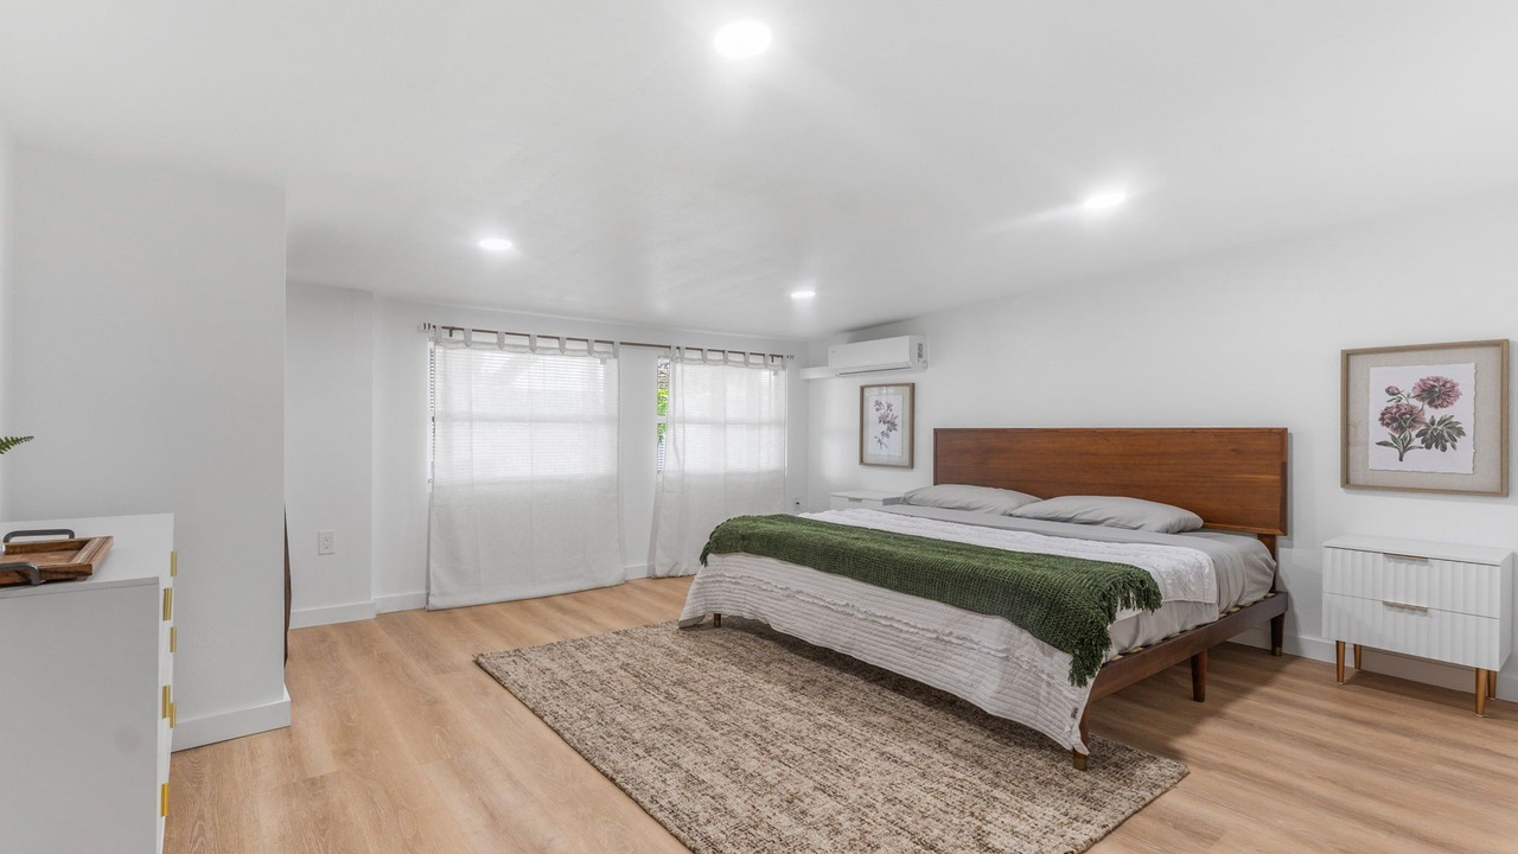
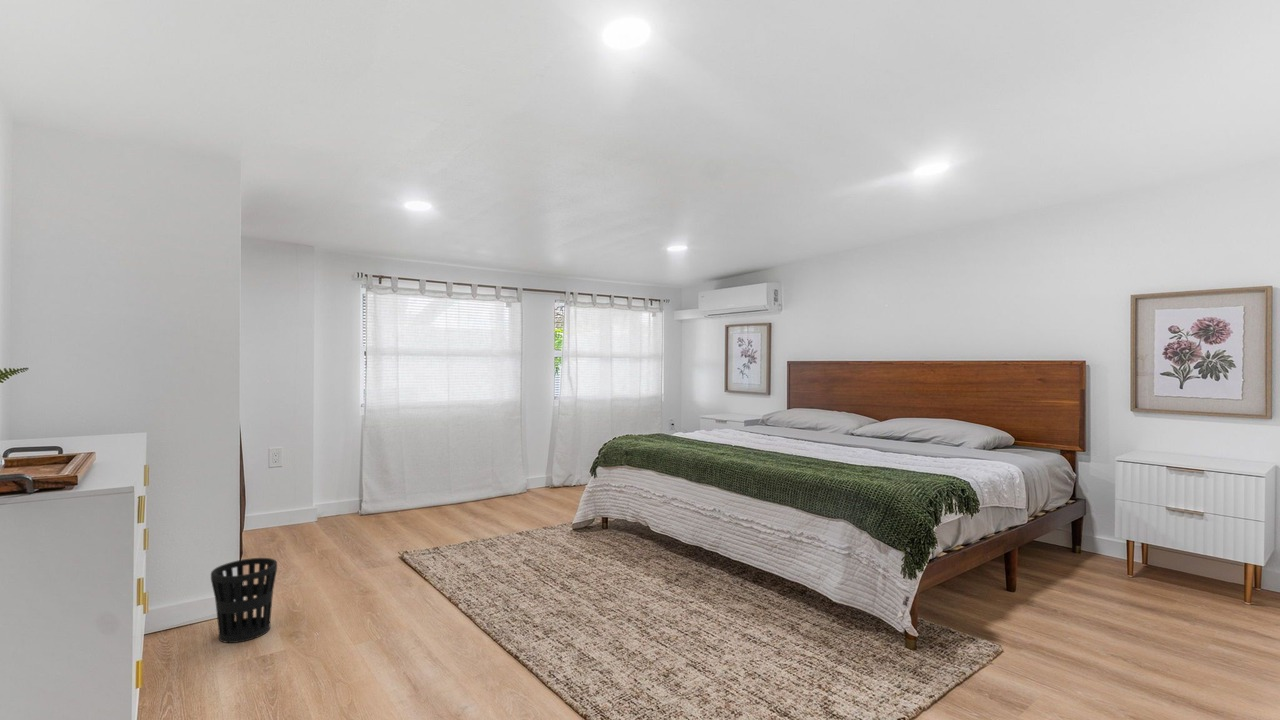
+ wastebasket (244, 600)
